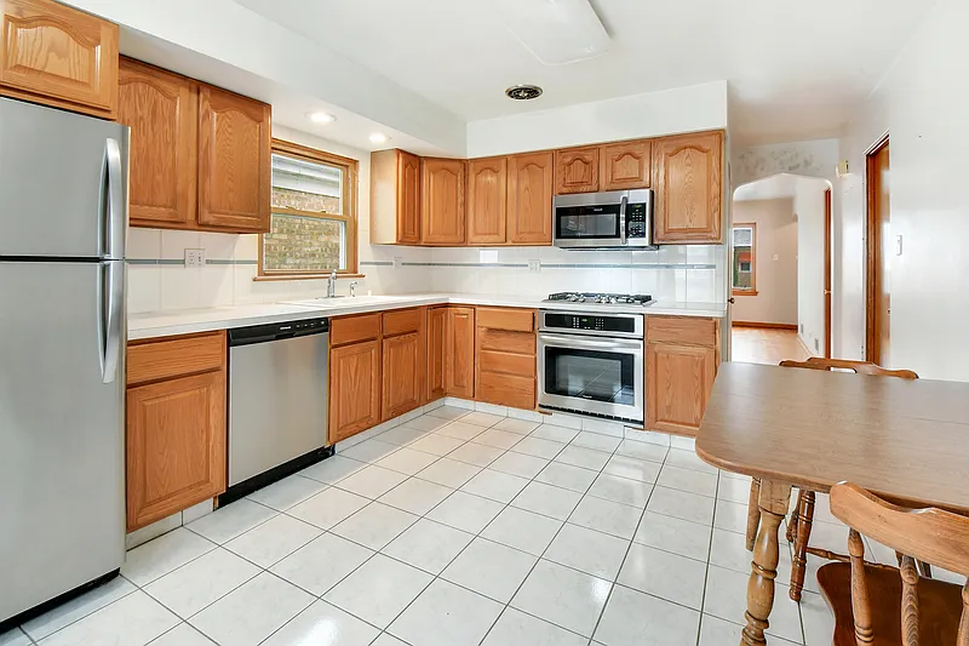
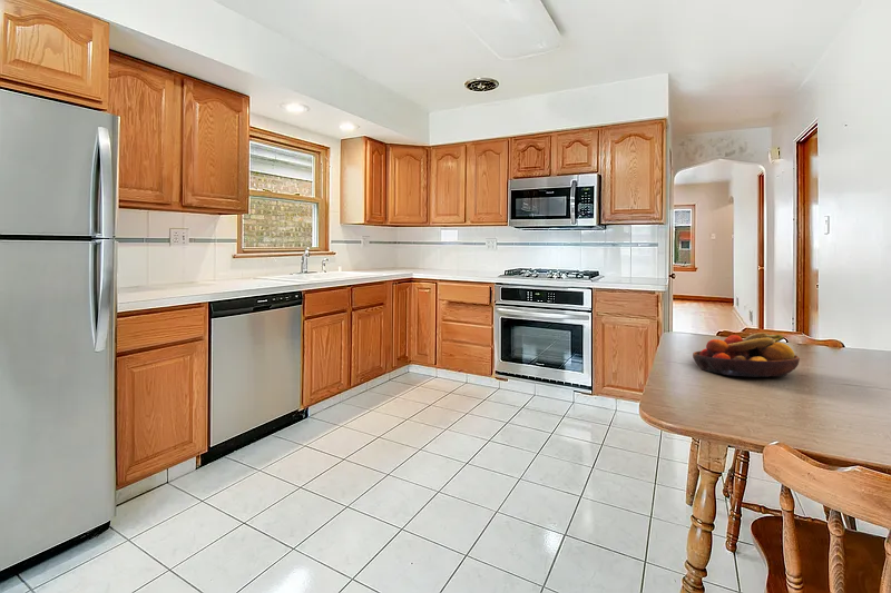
+ fruit bowl (743, 350)
